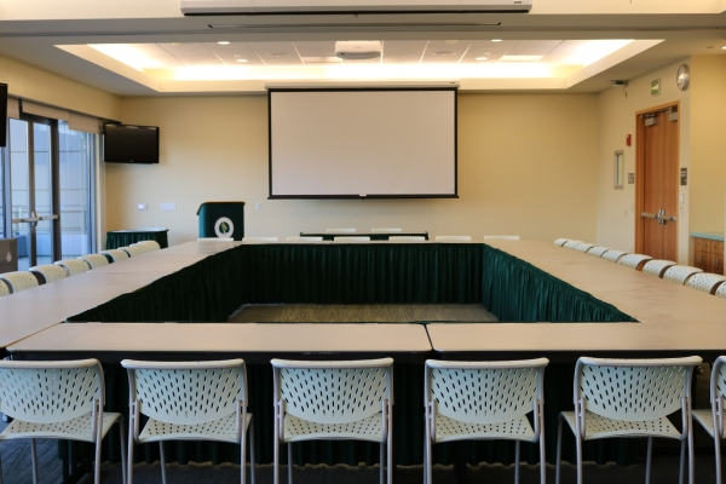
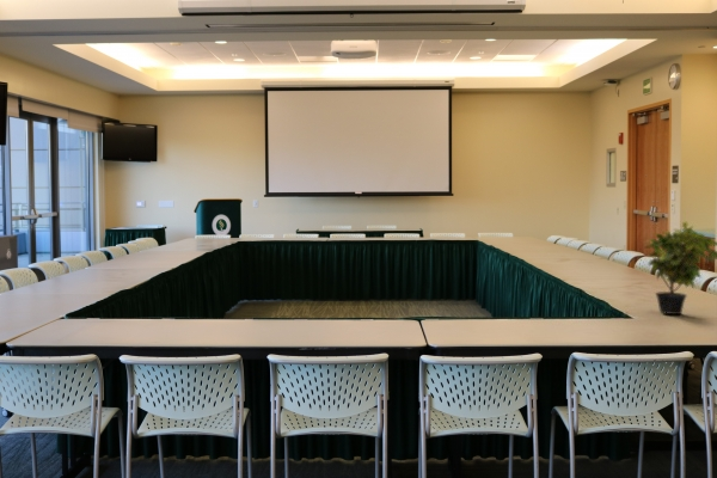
+ potted plant (678, 268)
